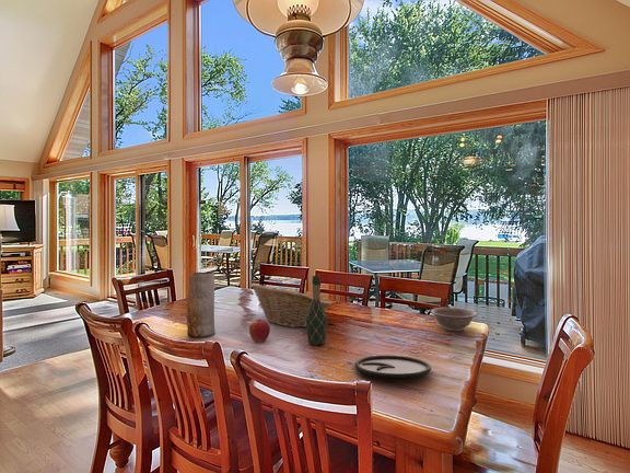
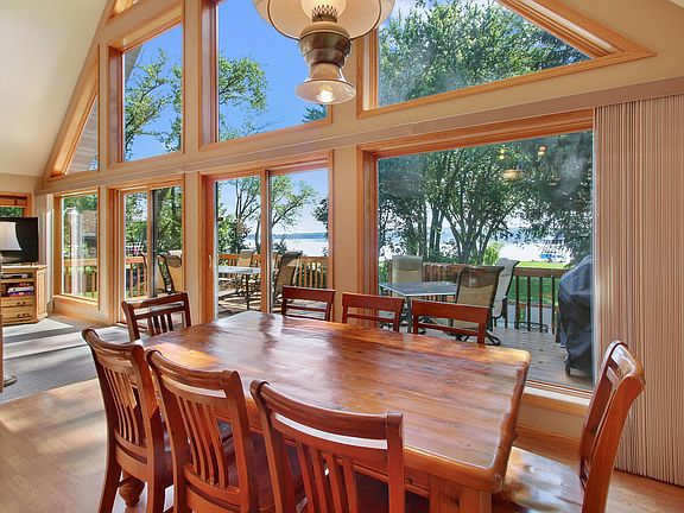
- vase (201, 302)
- plate (392, 365)
- decorative bowl (453, 320)
- fruit basket (290, 300)
- apple (259, 330)
- wine bottle (316, 309)
